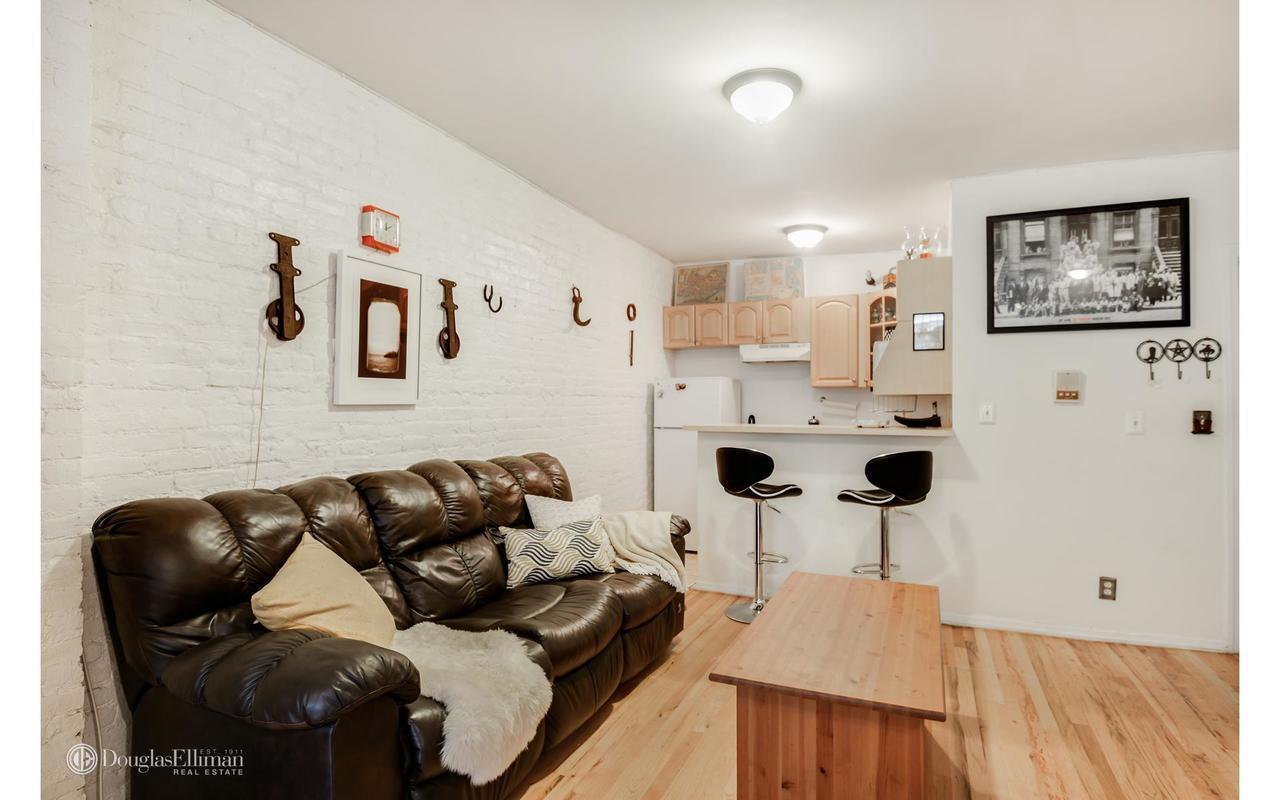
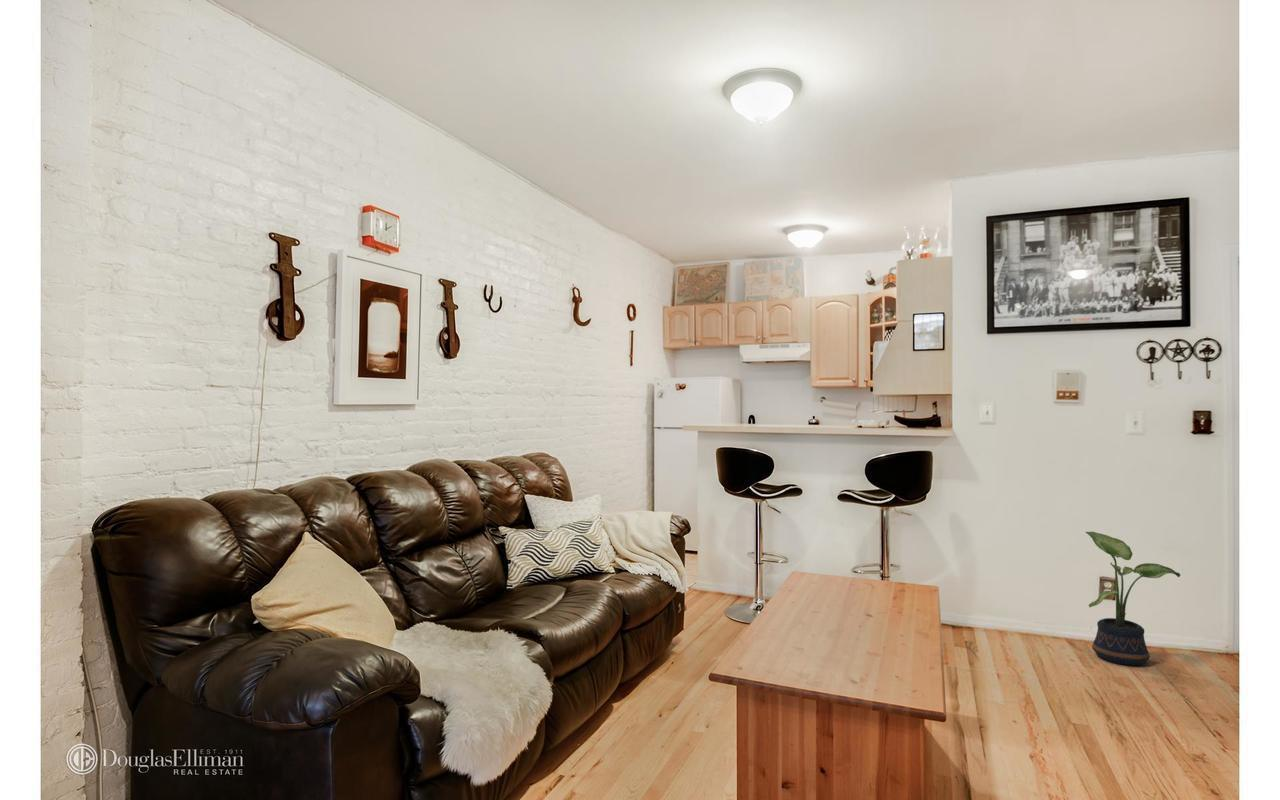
+ potted plant (1127, 597)
